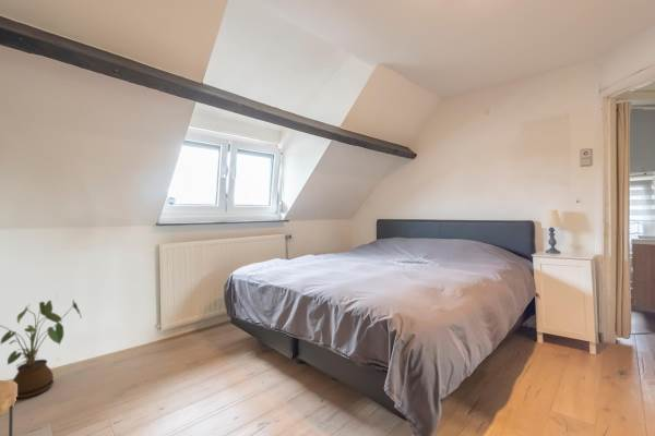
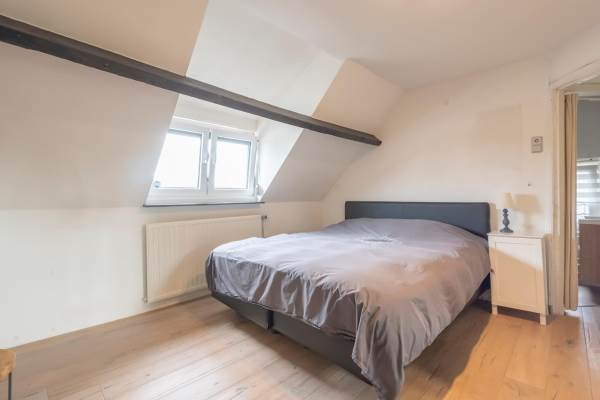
- house plant (38, 347)
